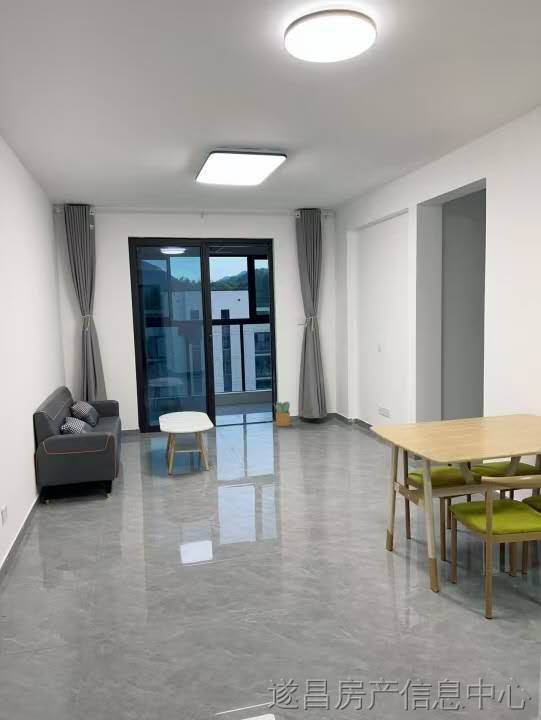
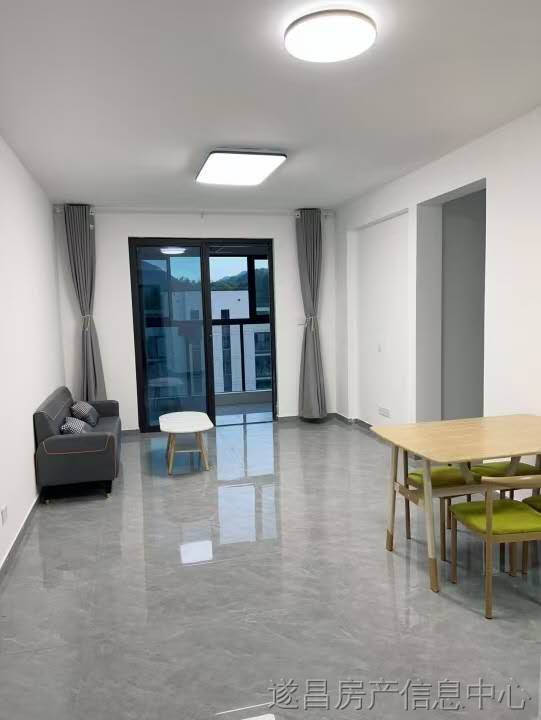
- potted plant (281, 413)
